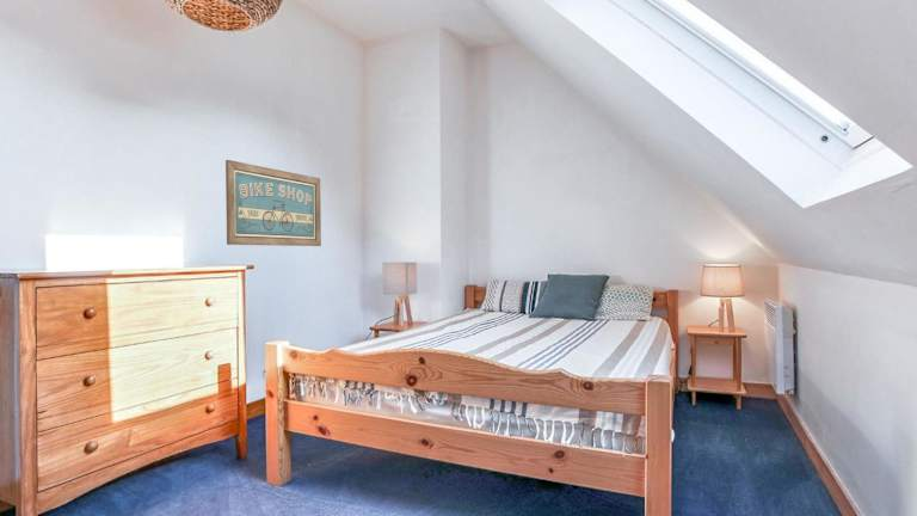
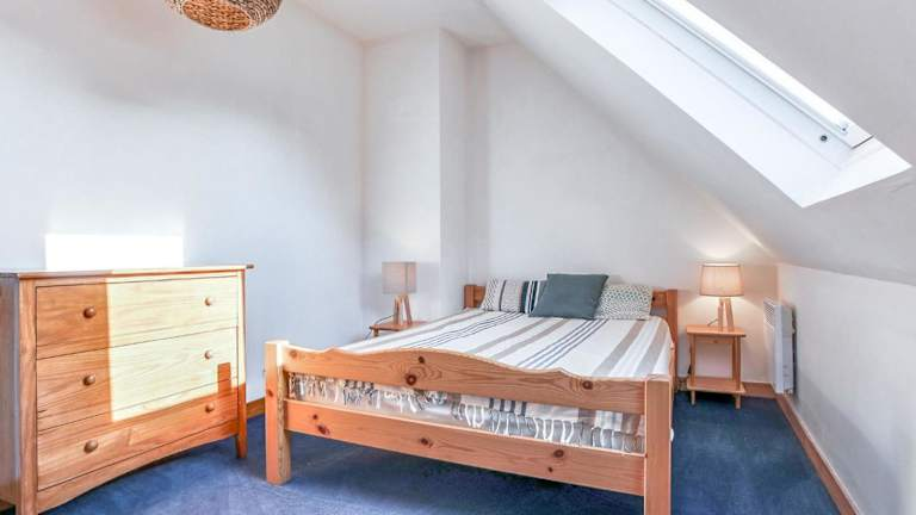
- wall art (278, 208)
